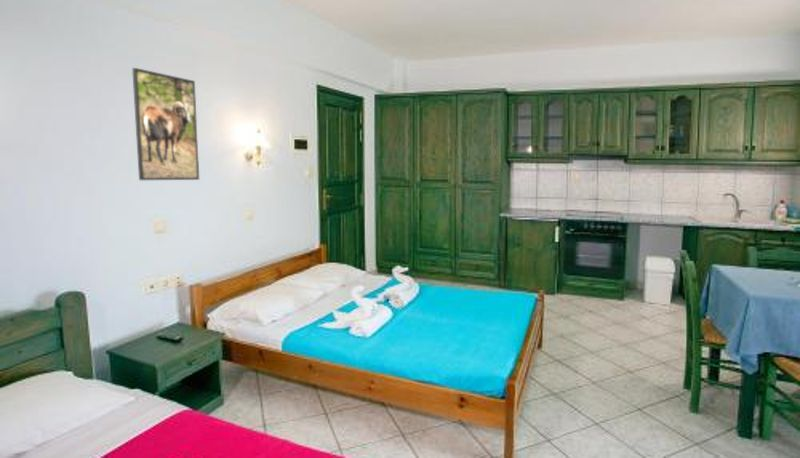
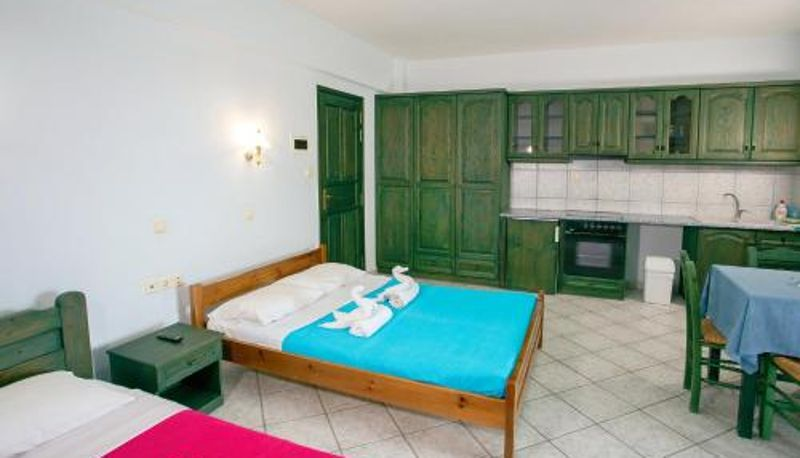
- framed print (168, 128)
